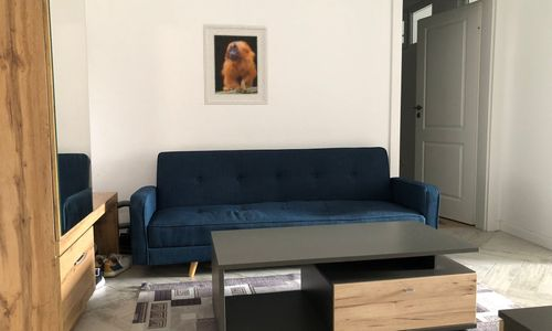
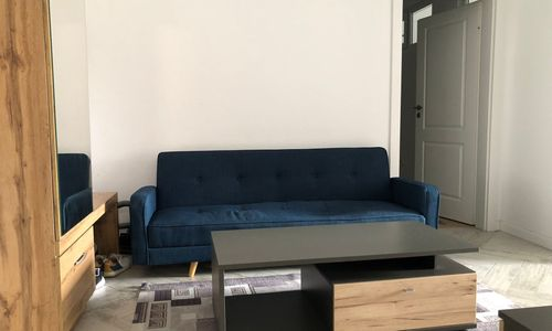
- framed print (235, 64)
